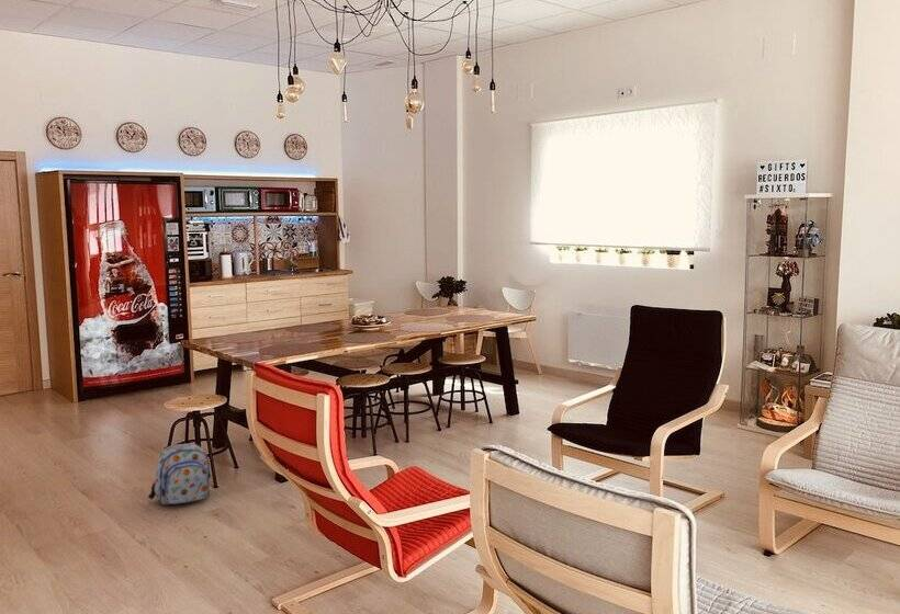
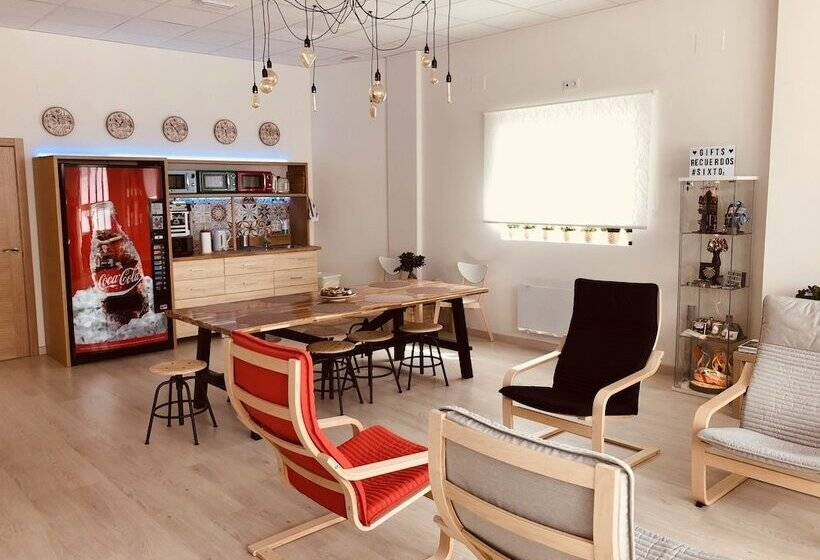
- backpack (182, 473)
